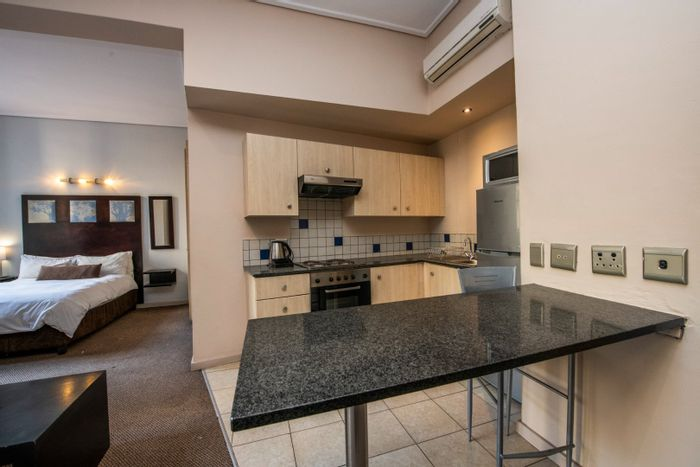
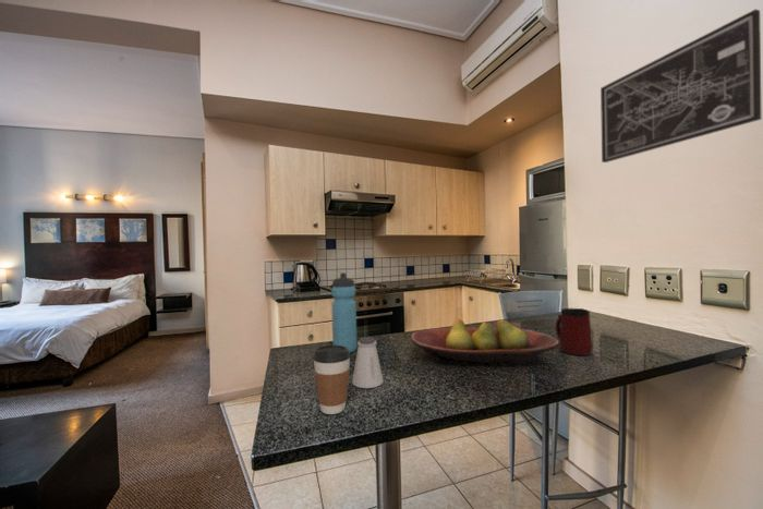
+ fruit bowl (481, 339)
+ saltshaker (367, 360)
+ water bottle (343, 312)
+ coffee cup (331, 378)
+ mug (571, 329)
+ wall art (666, 100)
